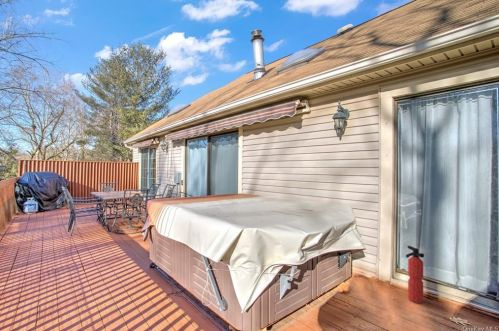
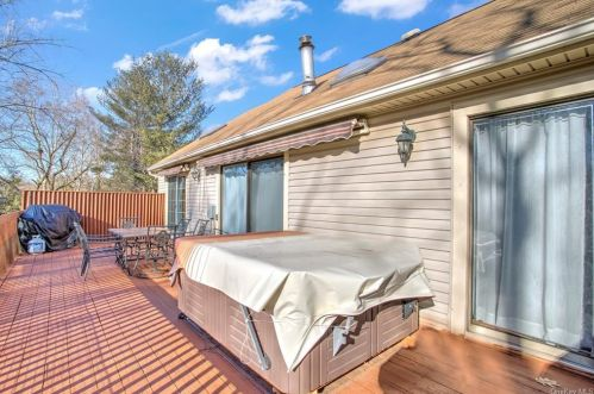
- fire extinguisher (414, 273)
